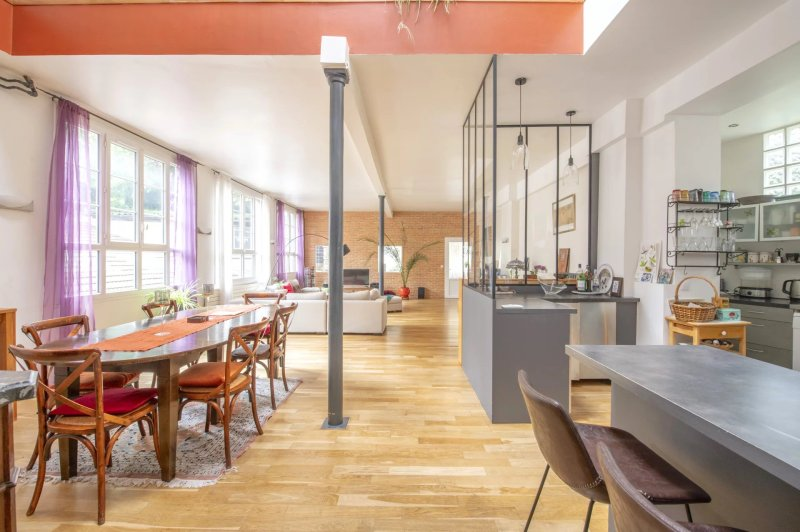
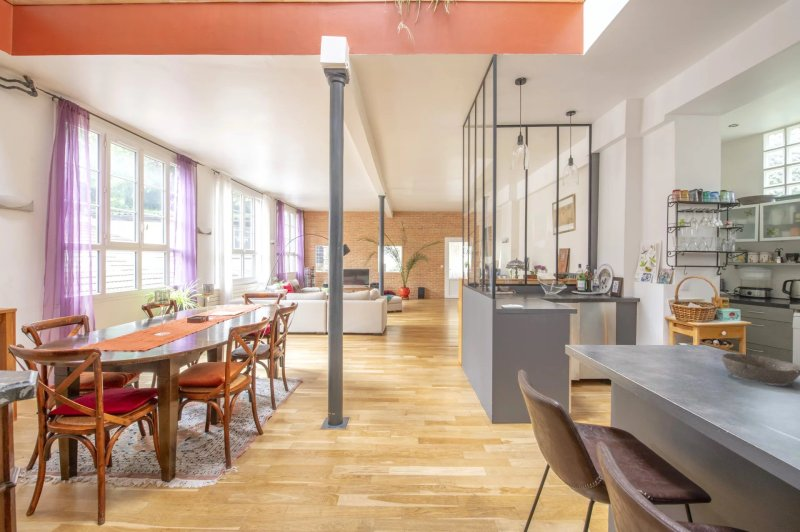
+ bowl (759, 369)
